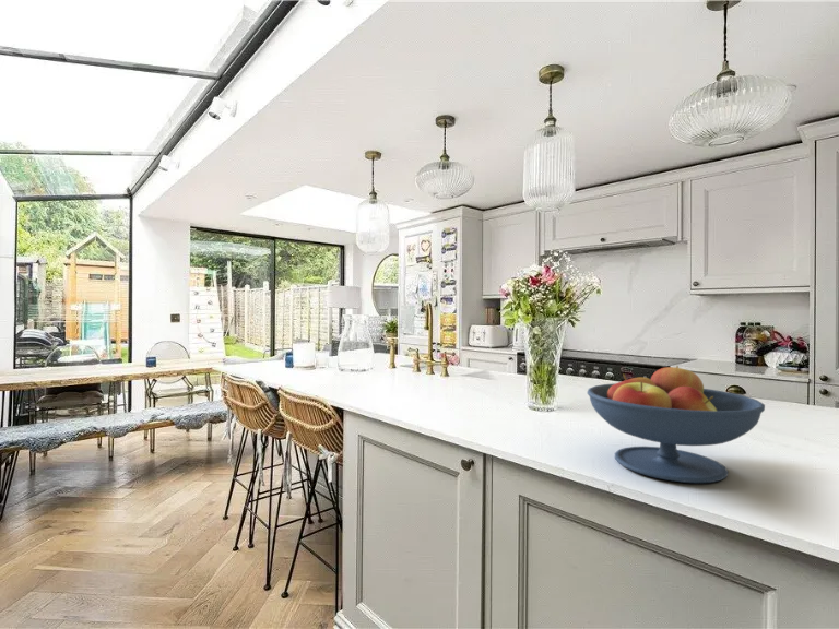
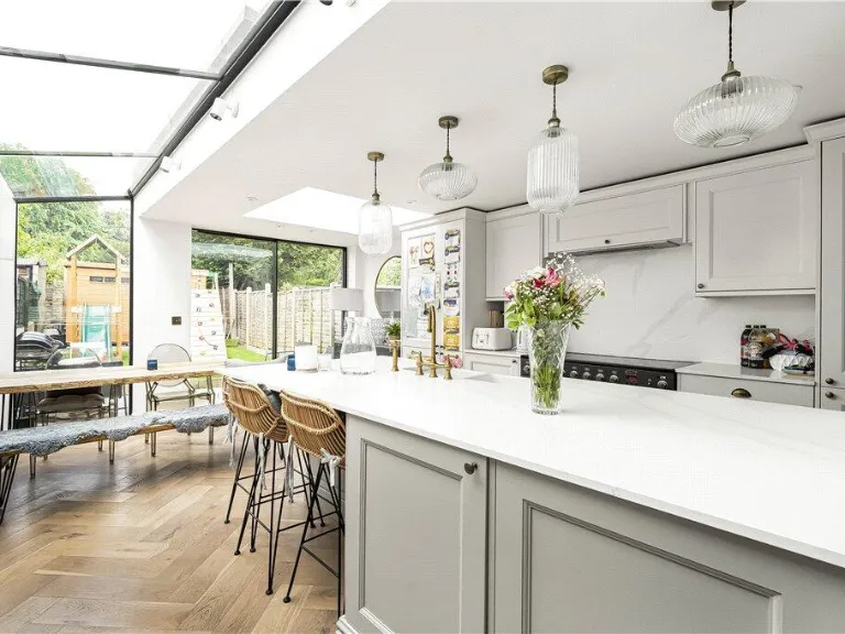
- fruit bowl (667, 417)
